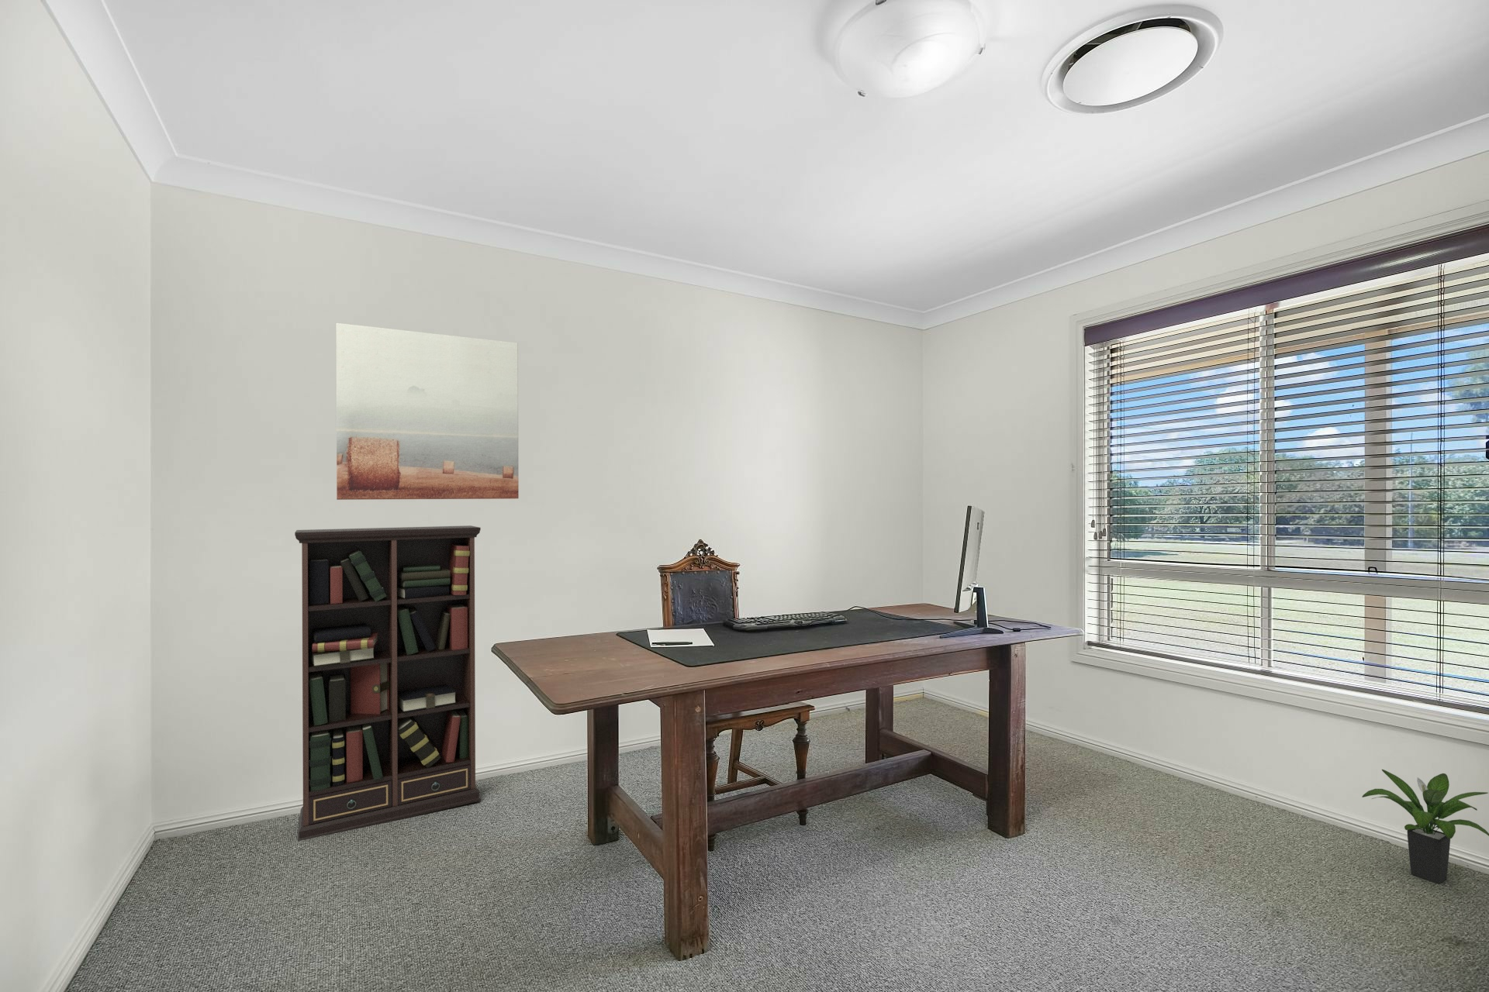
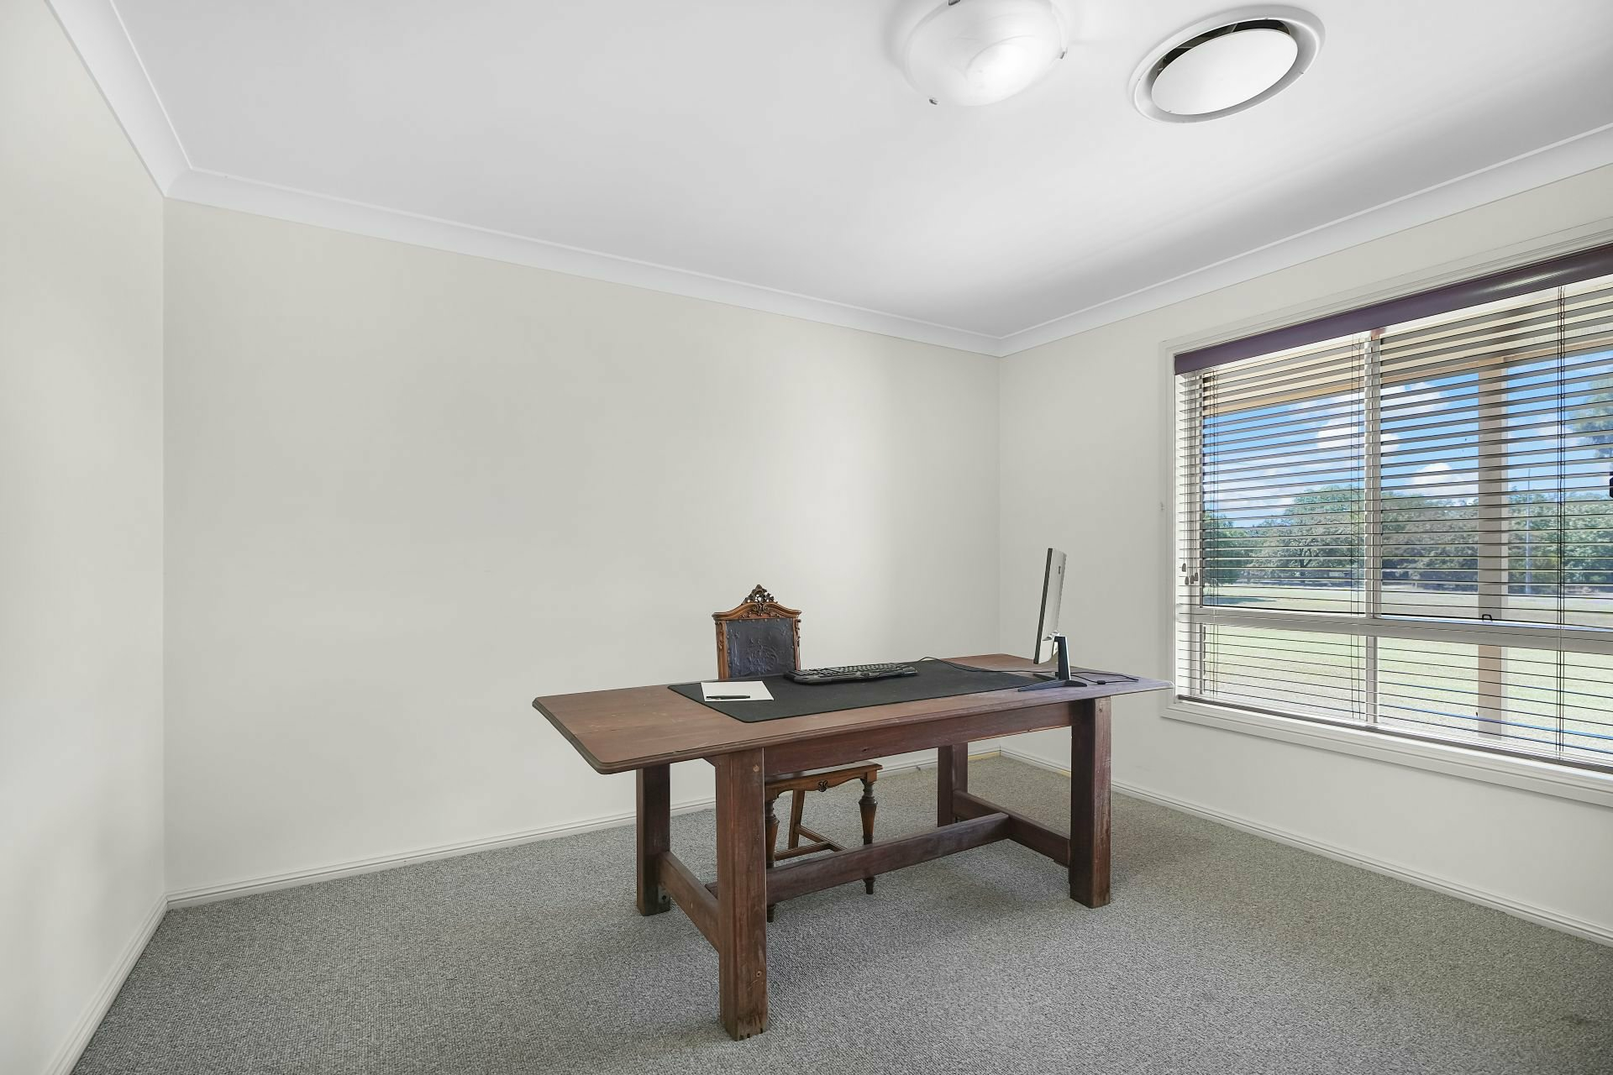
- potted plant (1427, 826)
- wall art (432, 416)
- bookcase (392, 669)
